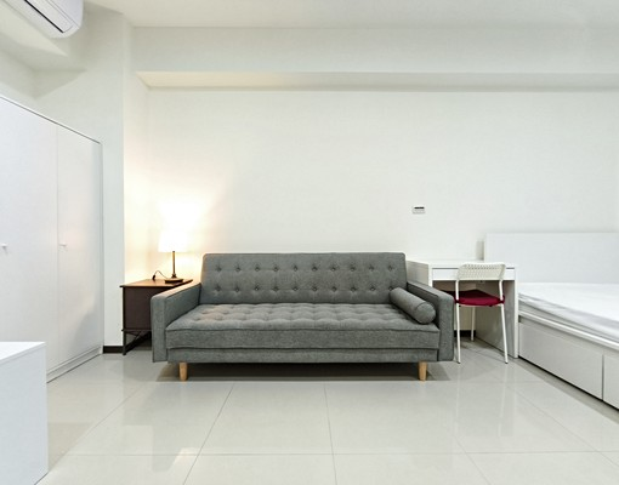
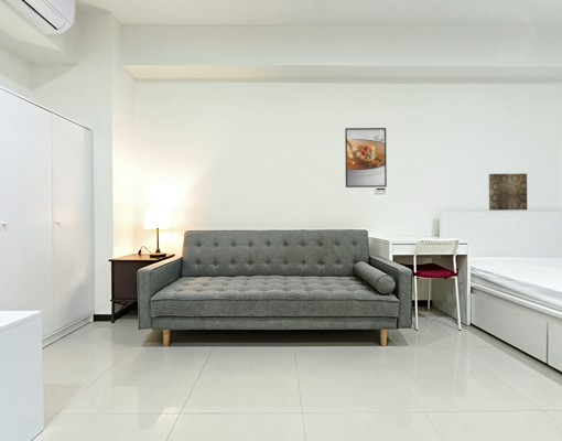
+ wall art (507, 192)
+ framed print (365, 158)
